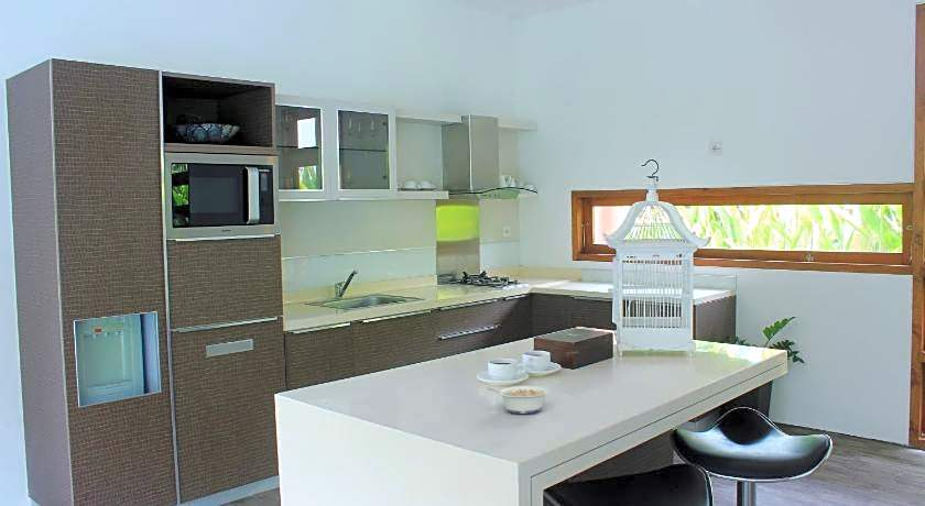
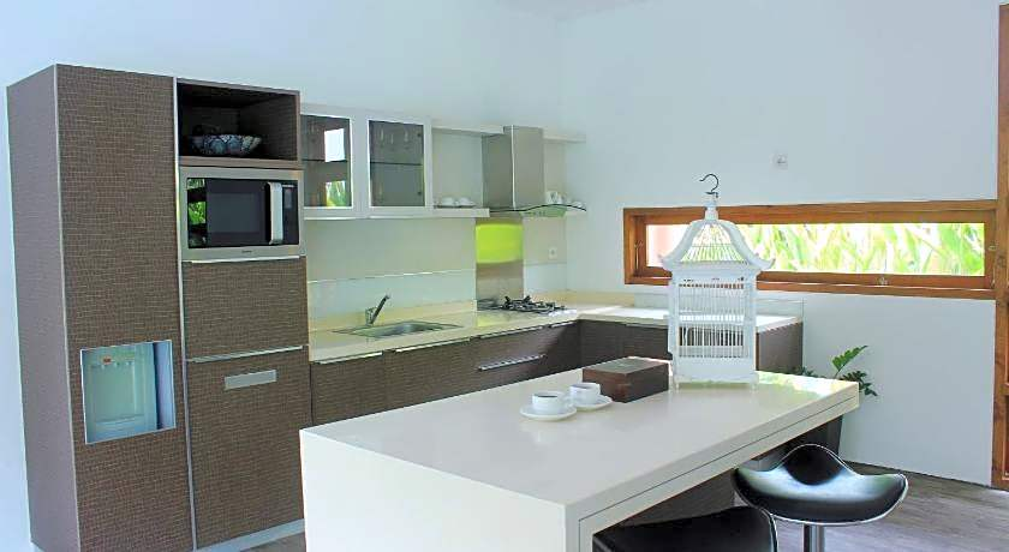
- legume (522, 398)
